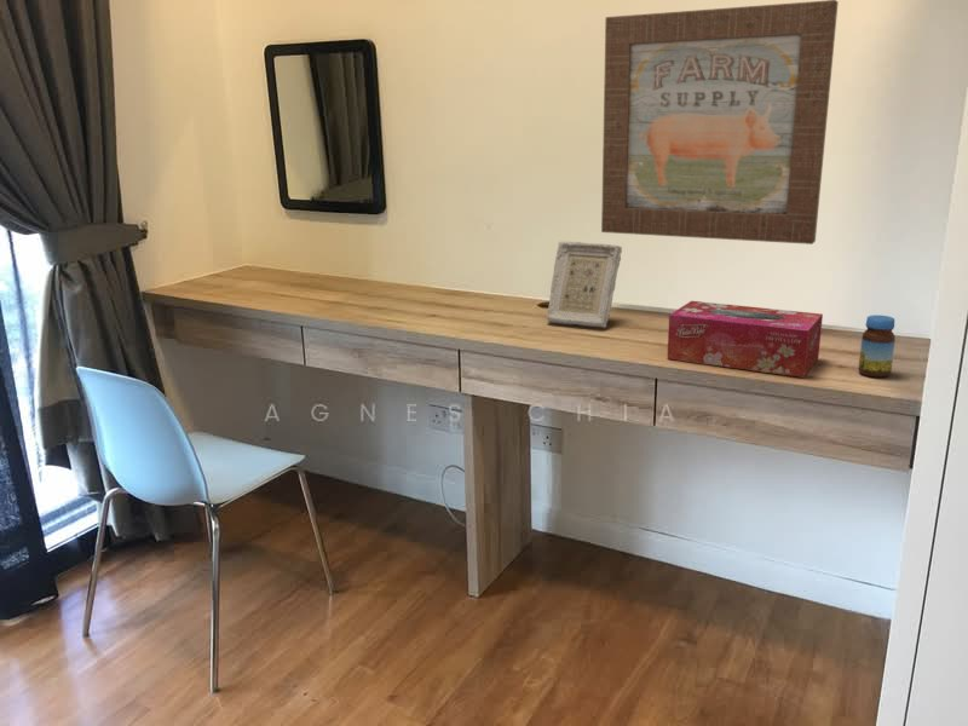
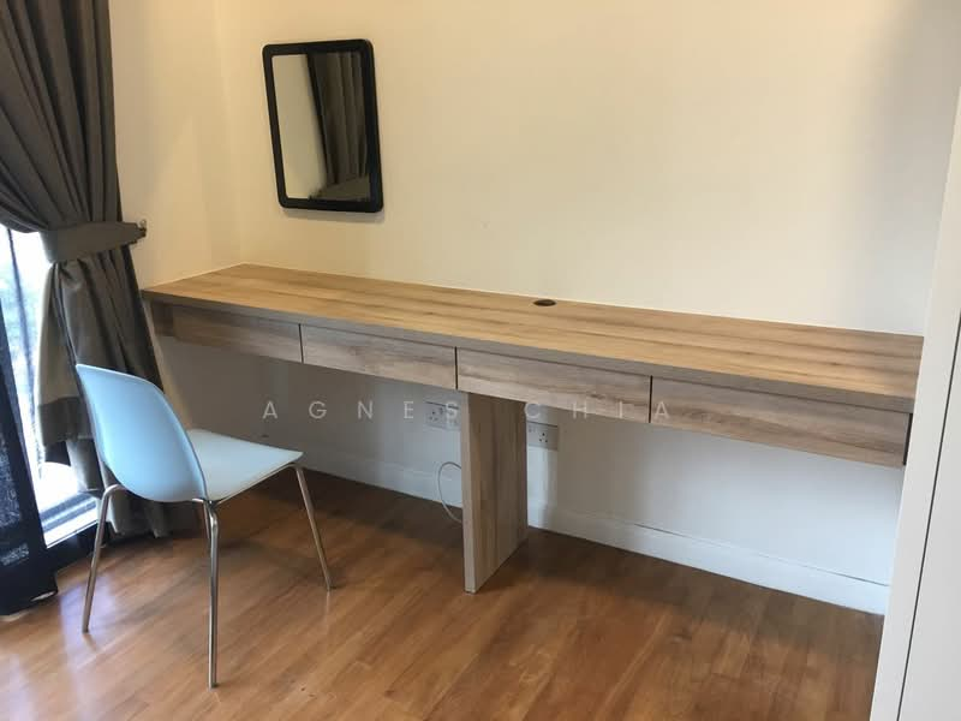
- picture frame (581, 283)
- tissue box (743, 336)
- jar (877, 345)
- wall art (708, 127)
